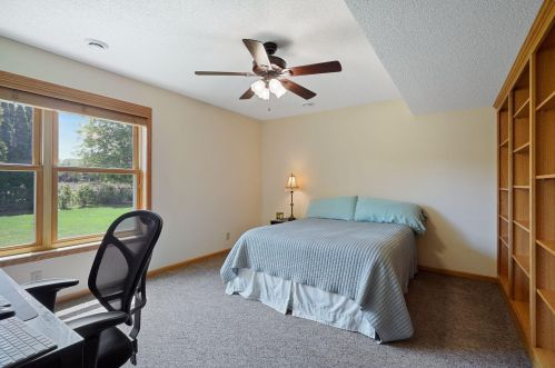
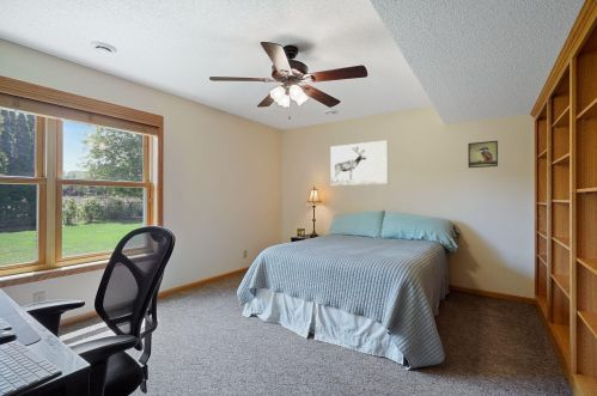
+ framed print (482, 154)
+ wall art (358, 164)
